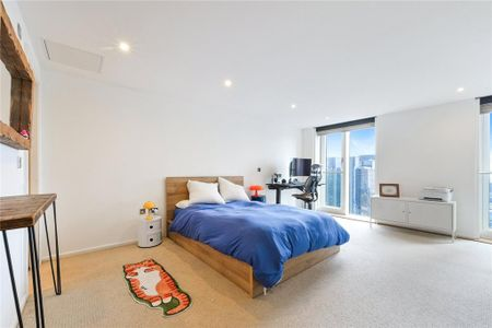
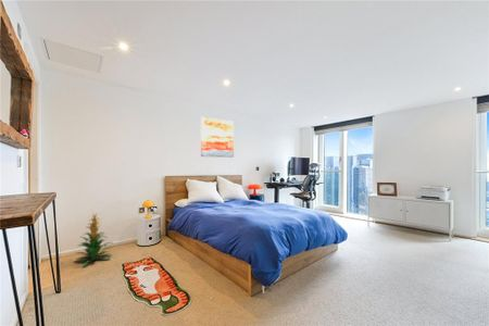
+ indoor plant (93, 235)
+ wall art (217, 138)
